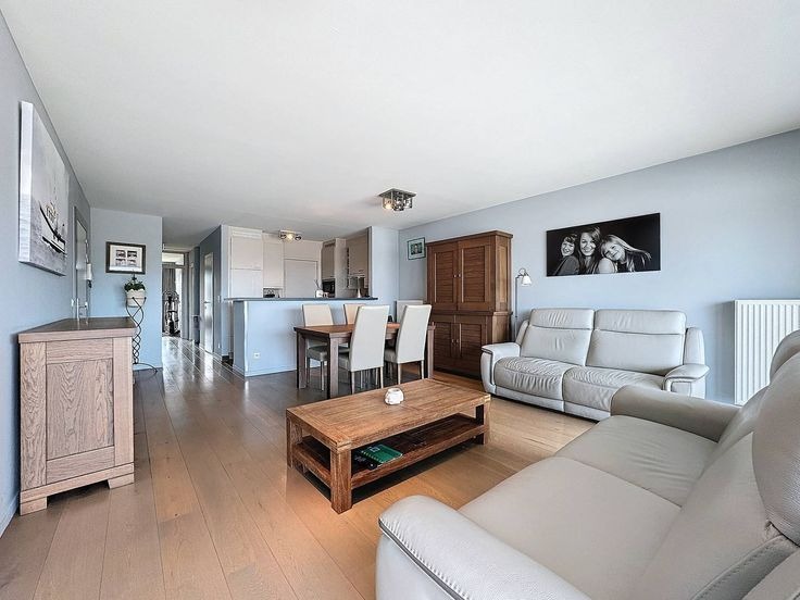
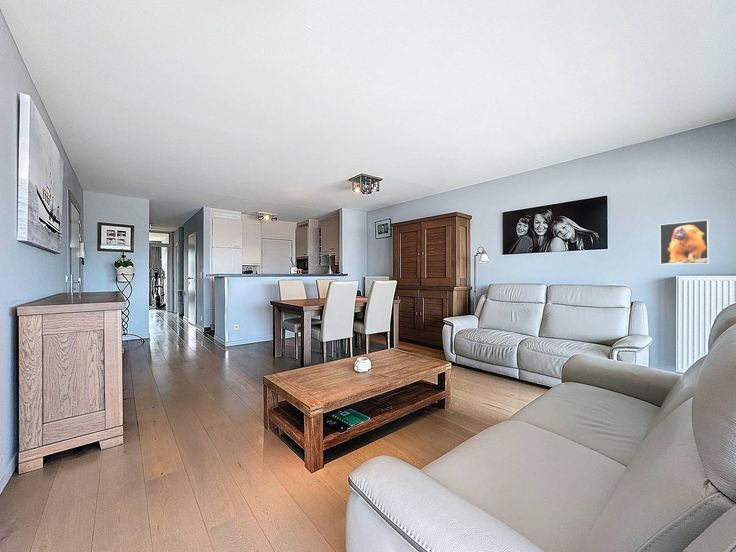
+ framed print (683, 243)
